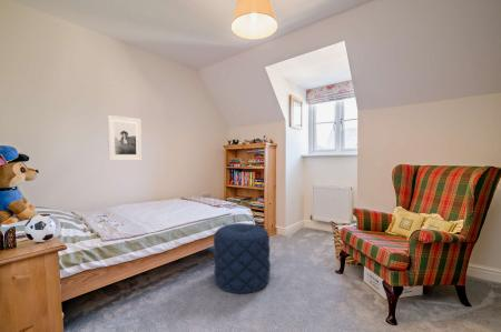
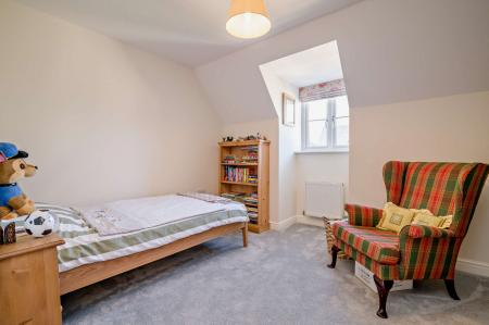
- pouf (242, 253)
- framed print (125, 139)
